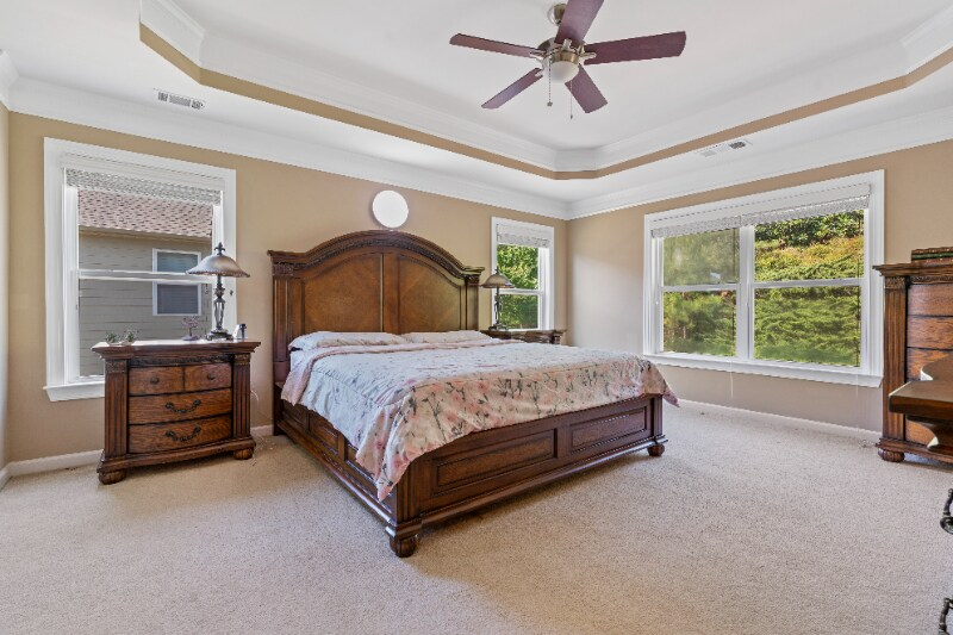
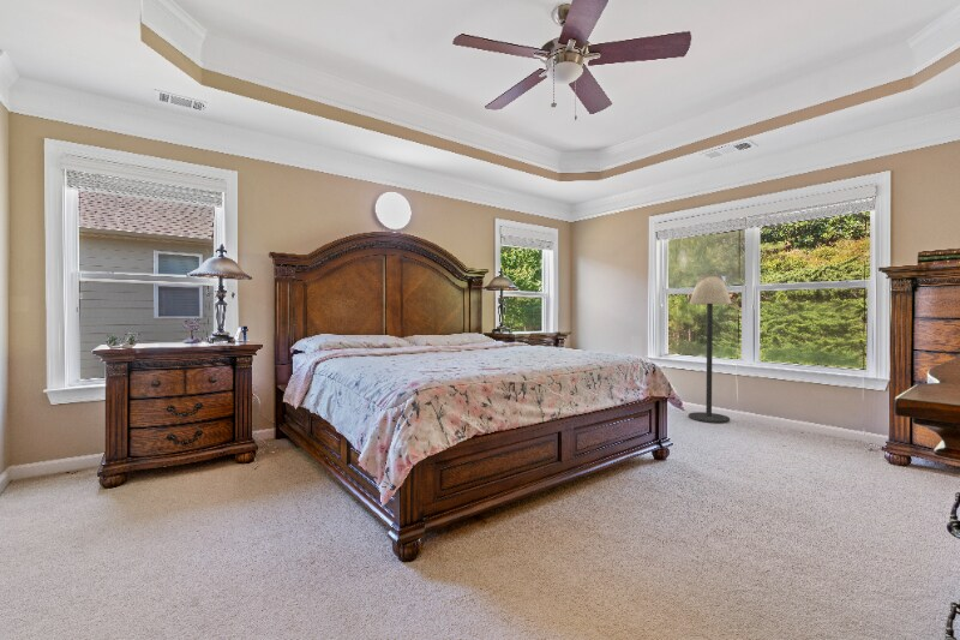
+ floor lamp (709, 347)
